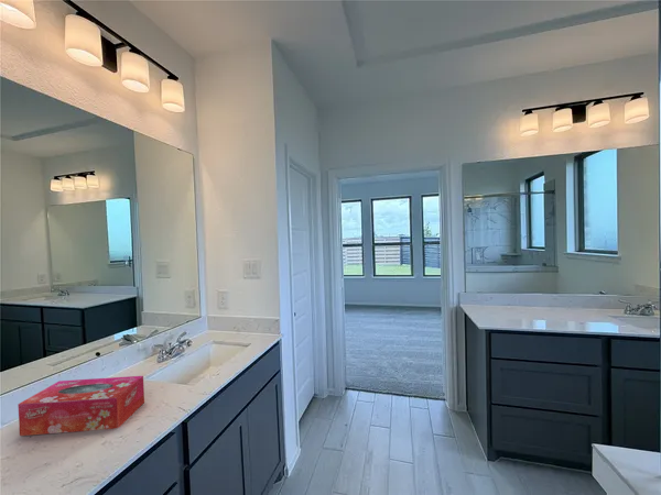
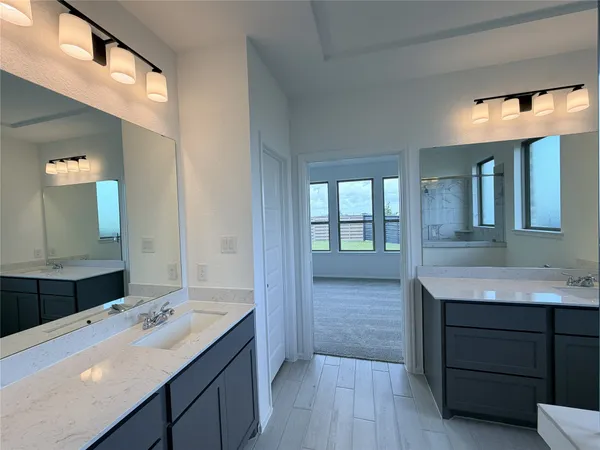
- tissue box (86, 403)
